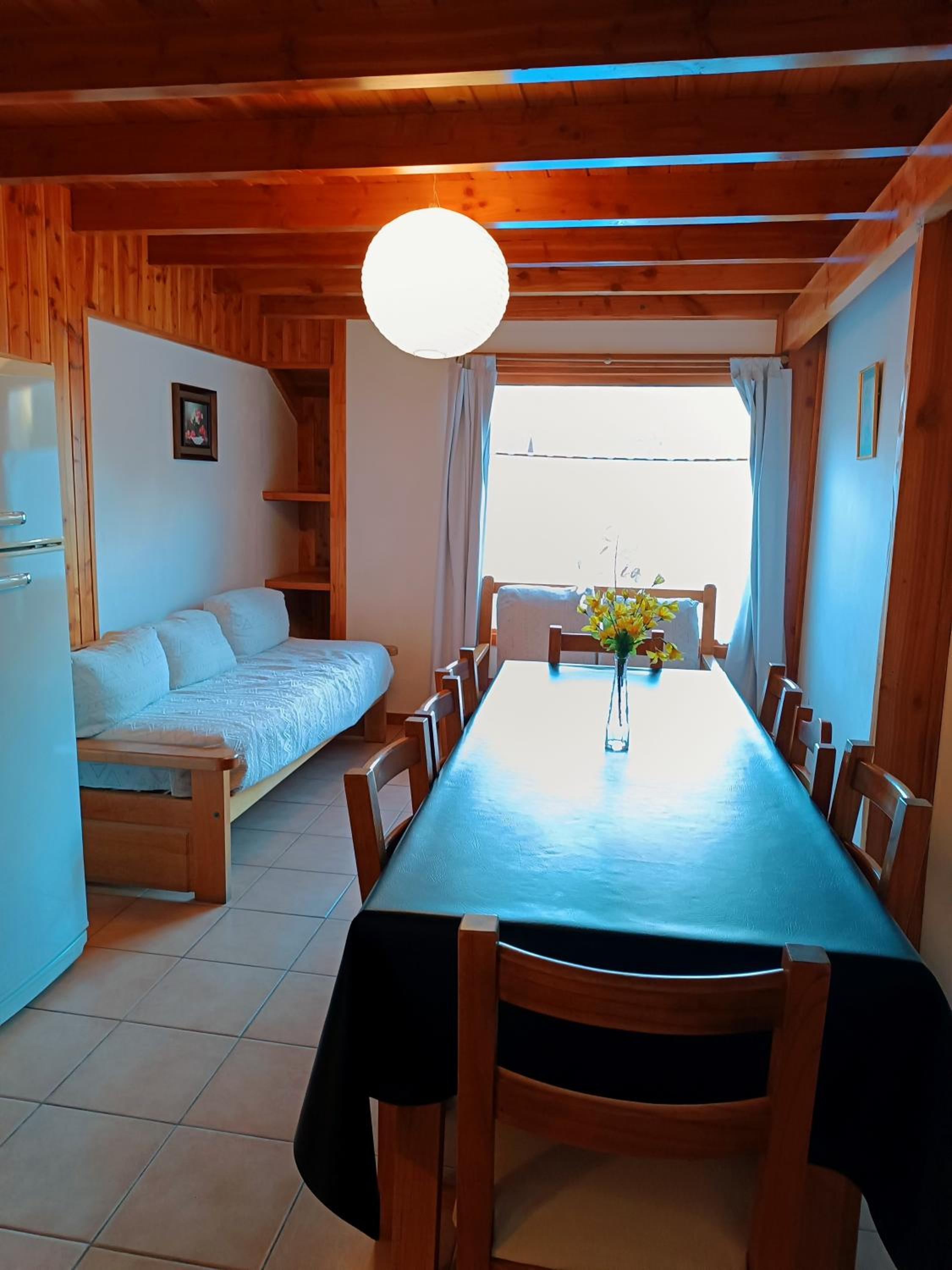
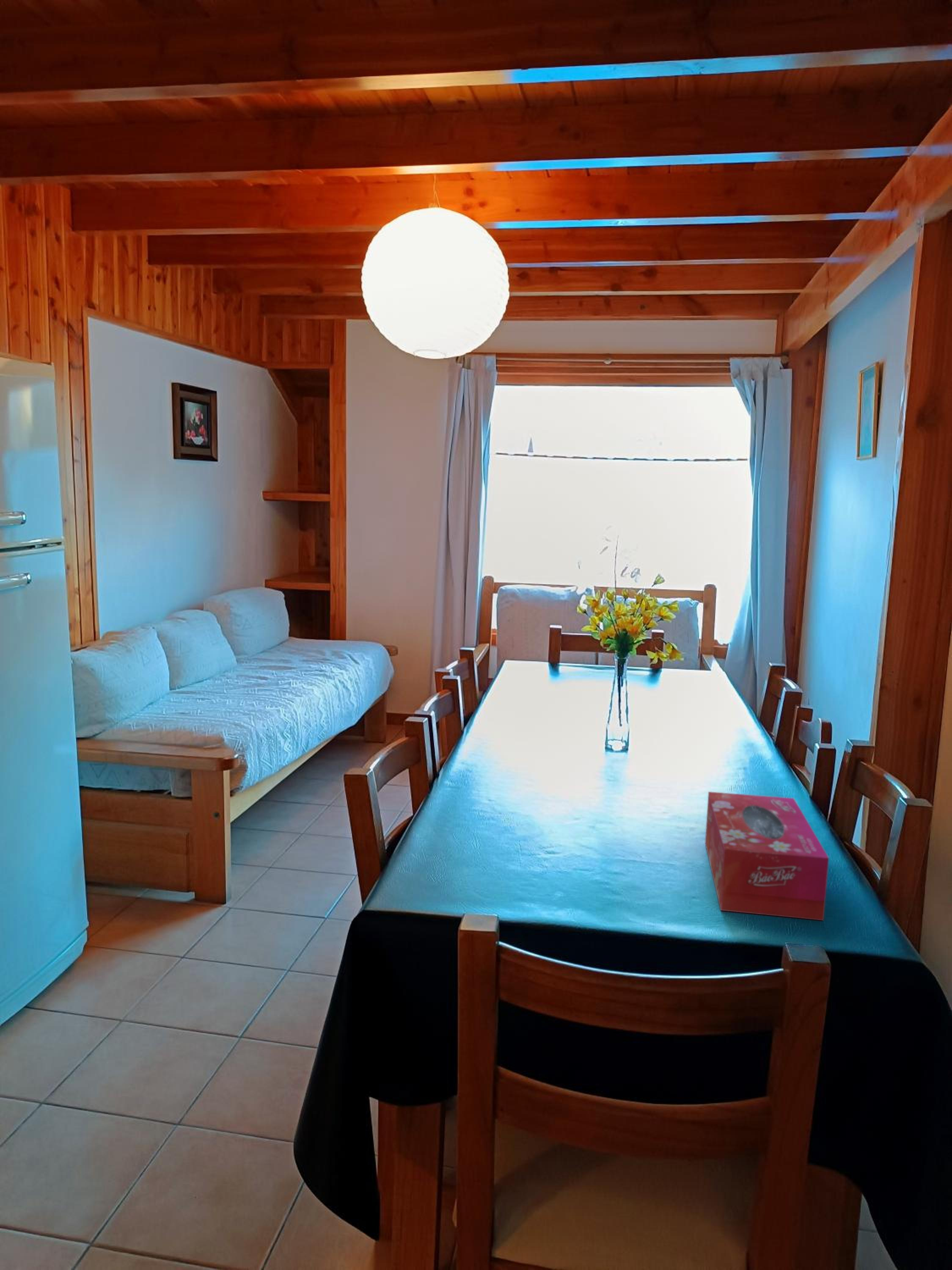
+ tissue box (760, 850)
